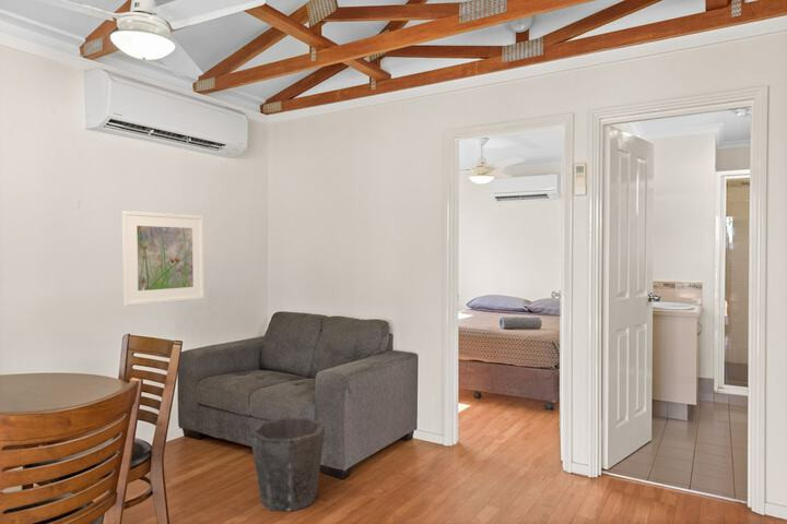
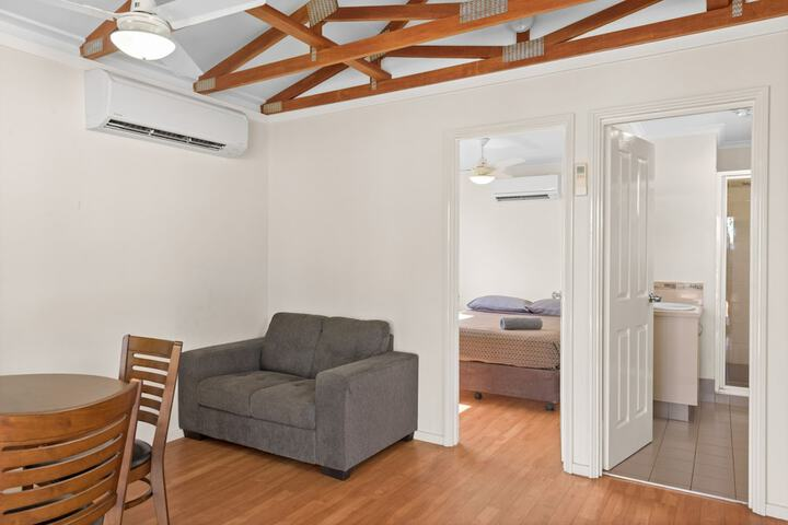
- waste bin (289, 463)
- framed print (165, 258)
